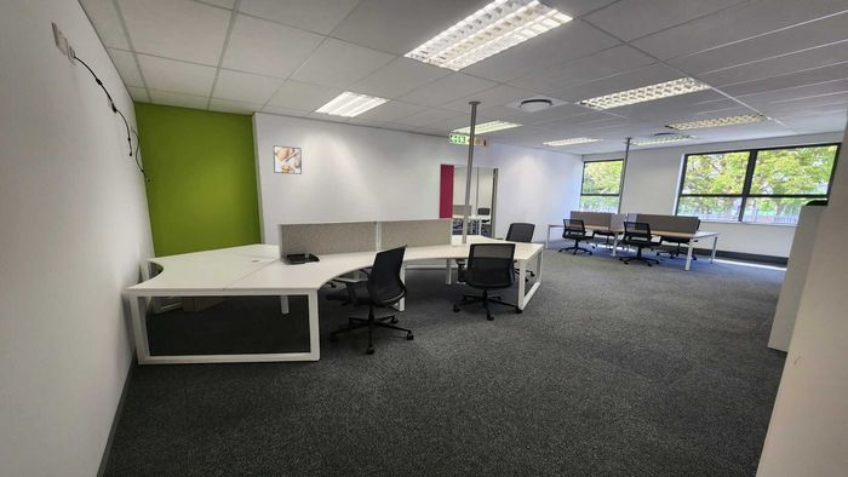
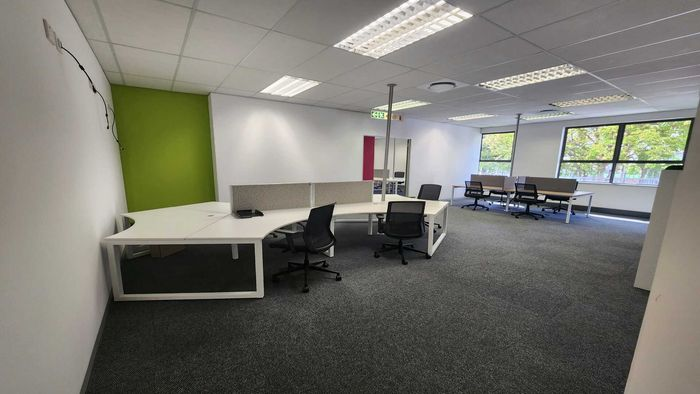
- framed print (287, 160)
